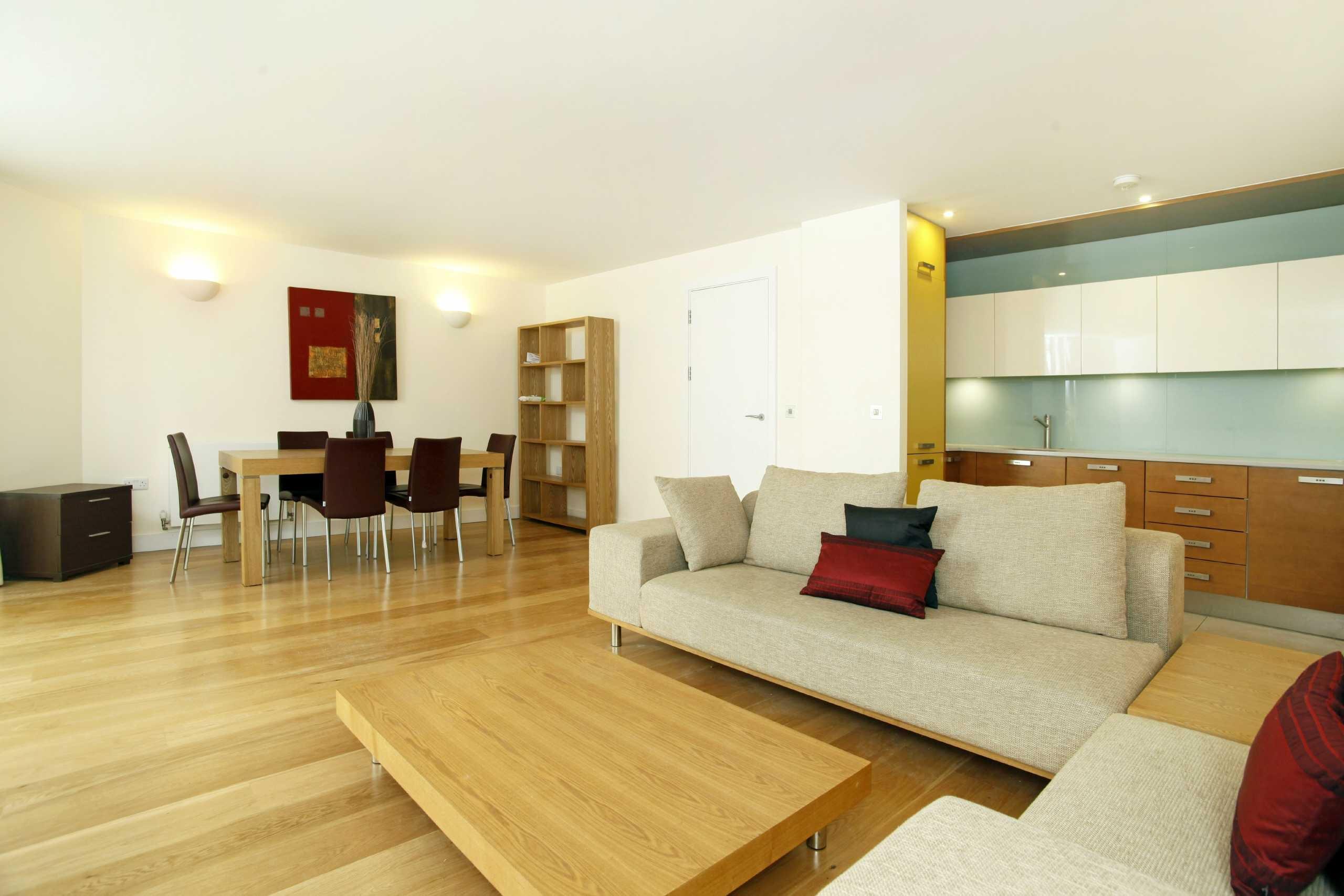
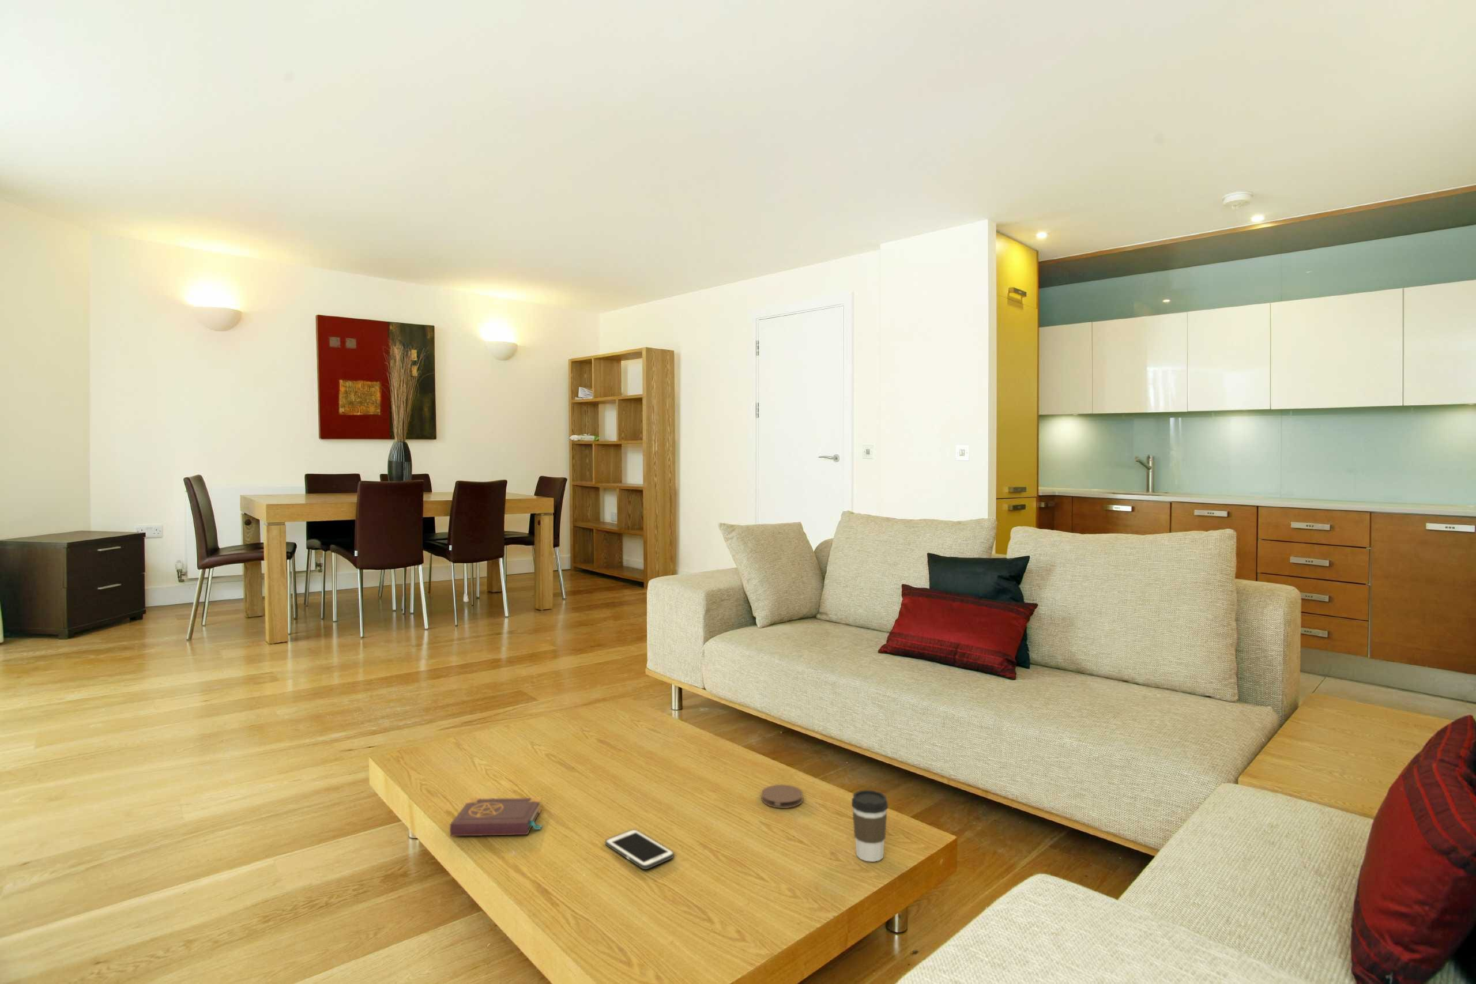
+ coffee cup (870, 826)
+ cell phone (639, 849)
+ book (497, 816)
+ coaster (782, 795)
